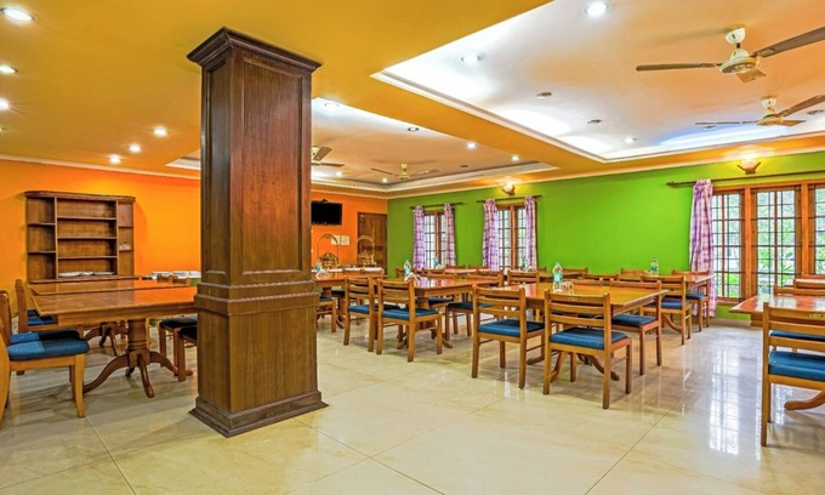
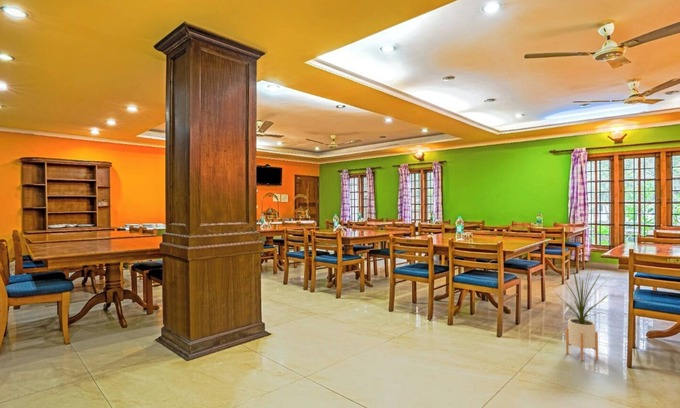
+ house plant (580, 310)
